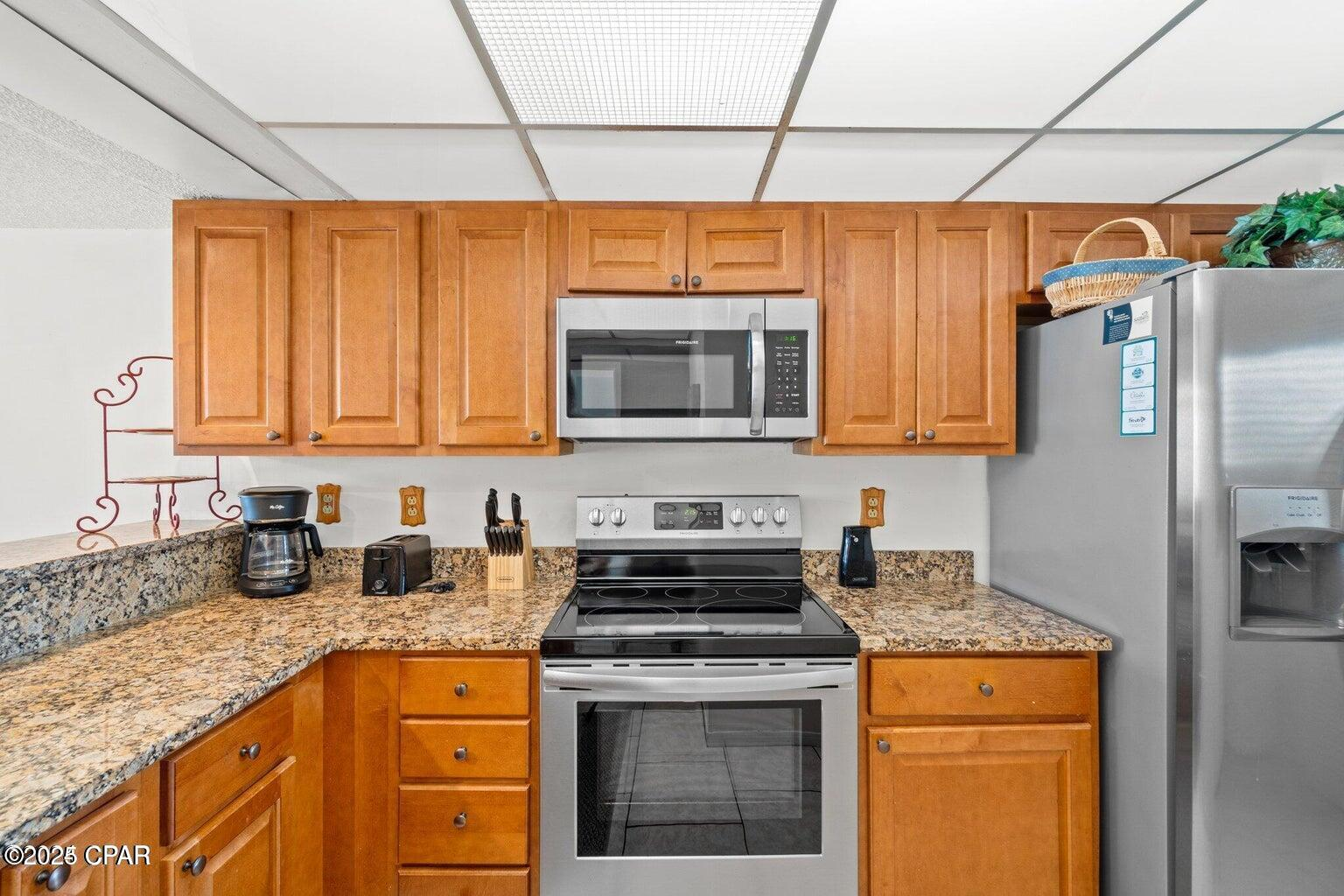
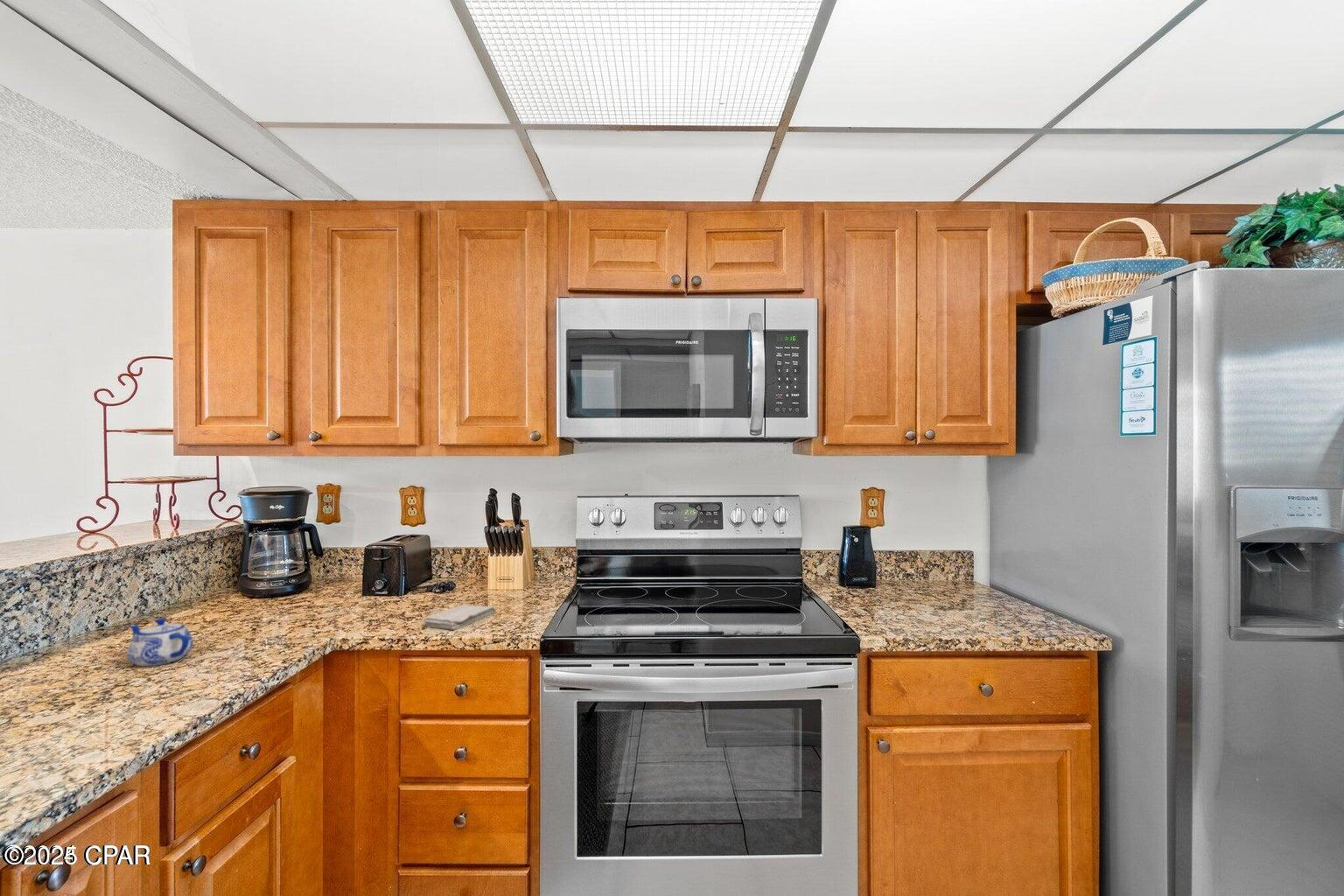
+ washcloth (459, 615)
+ teapot (158, 639)
